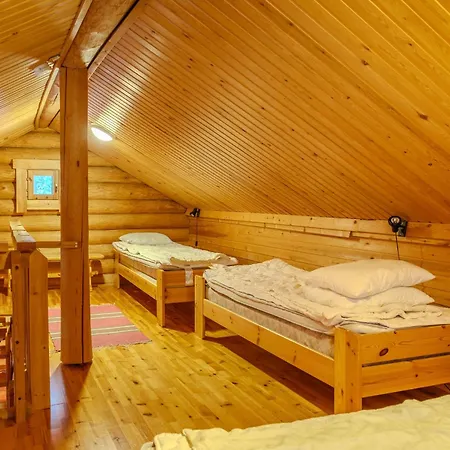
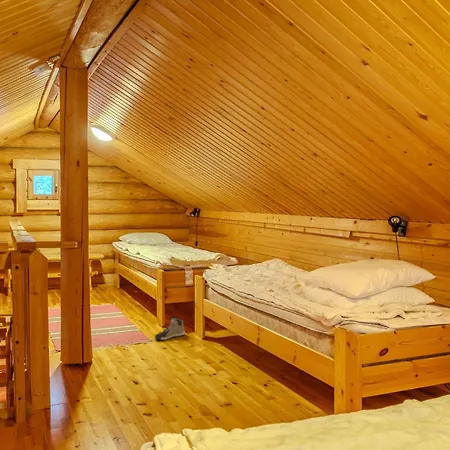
+ sneaker (169, 327)
